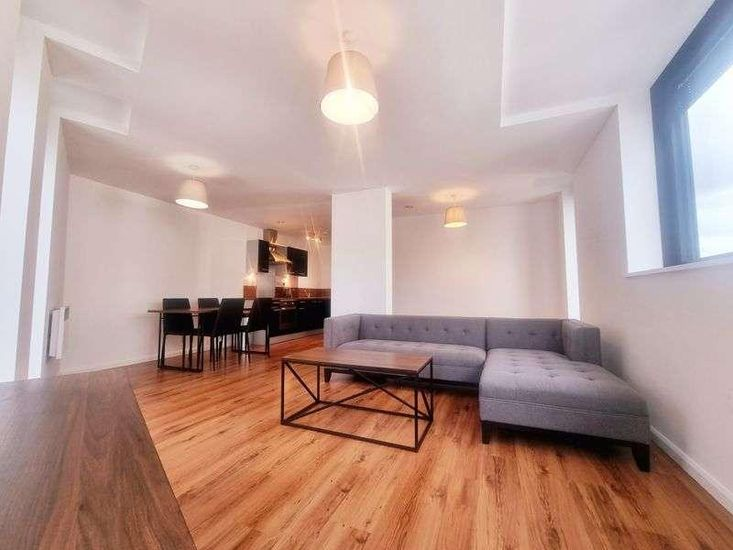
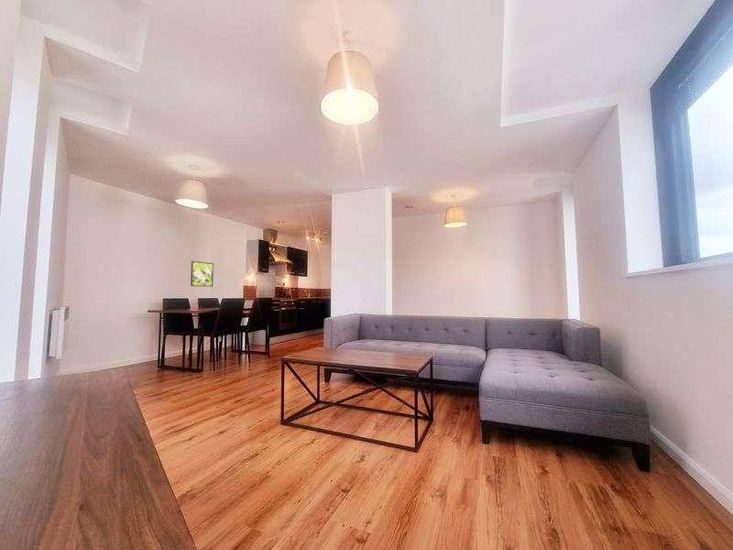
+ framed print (202, 274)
